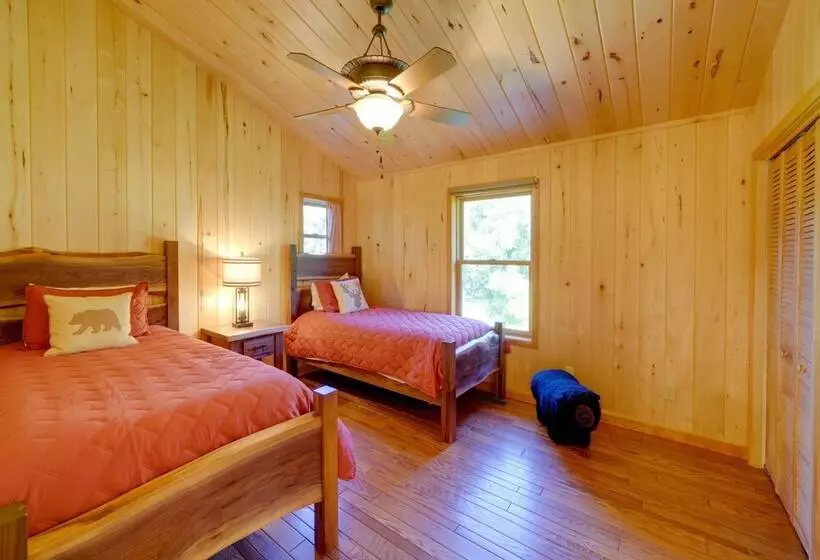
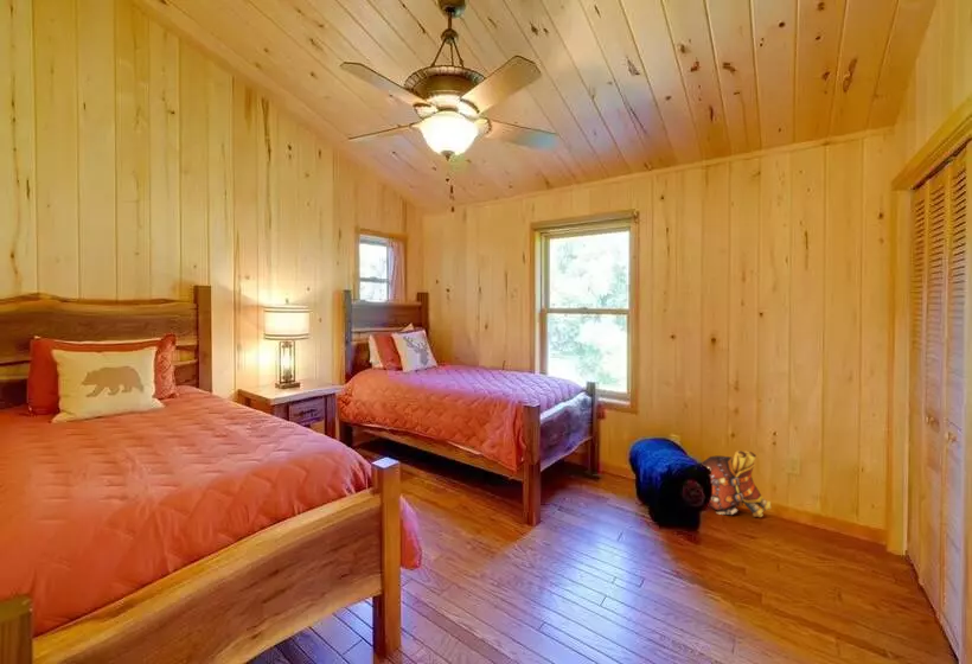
+ backpack (733, 479)
